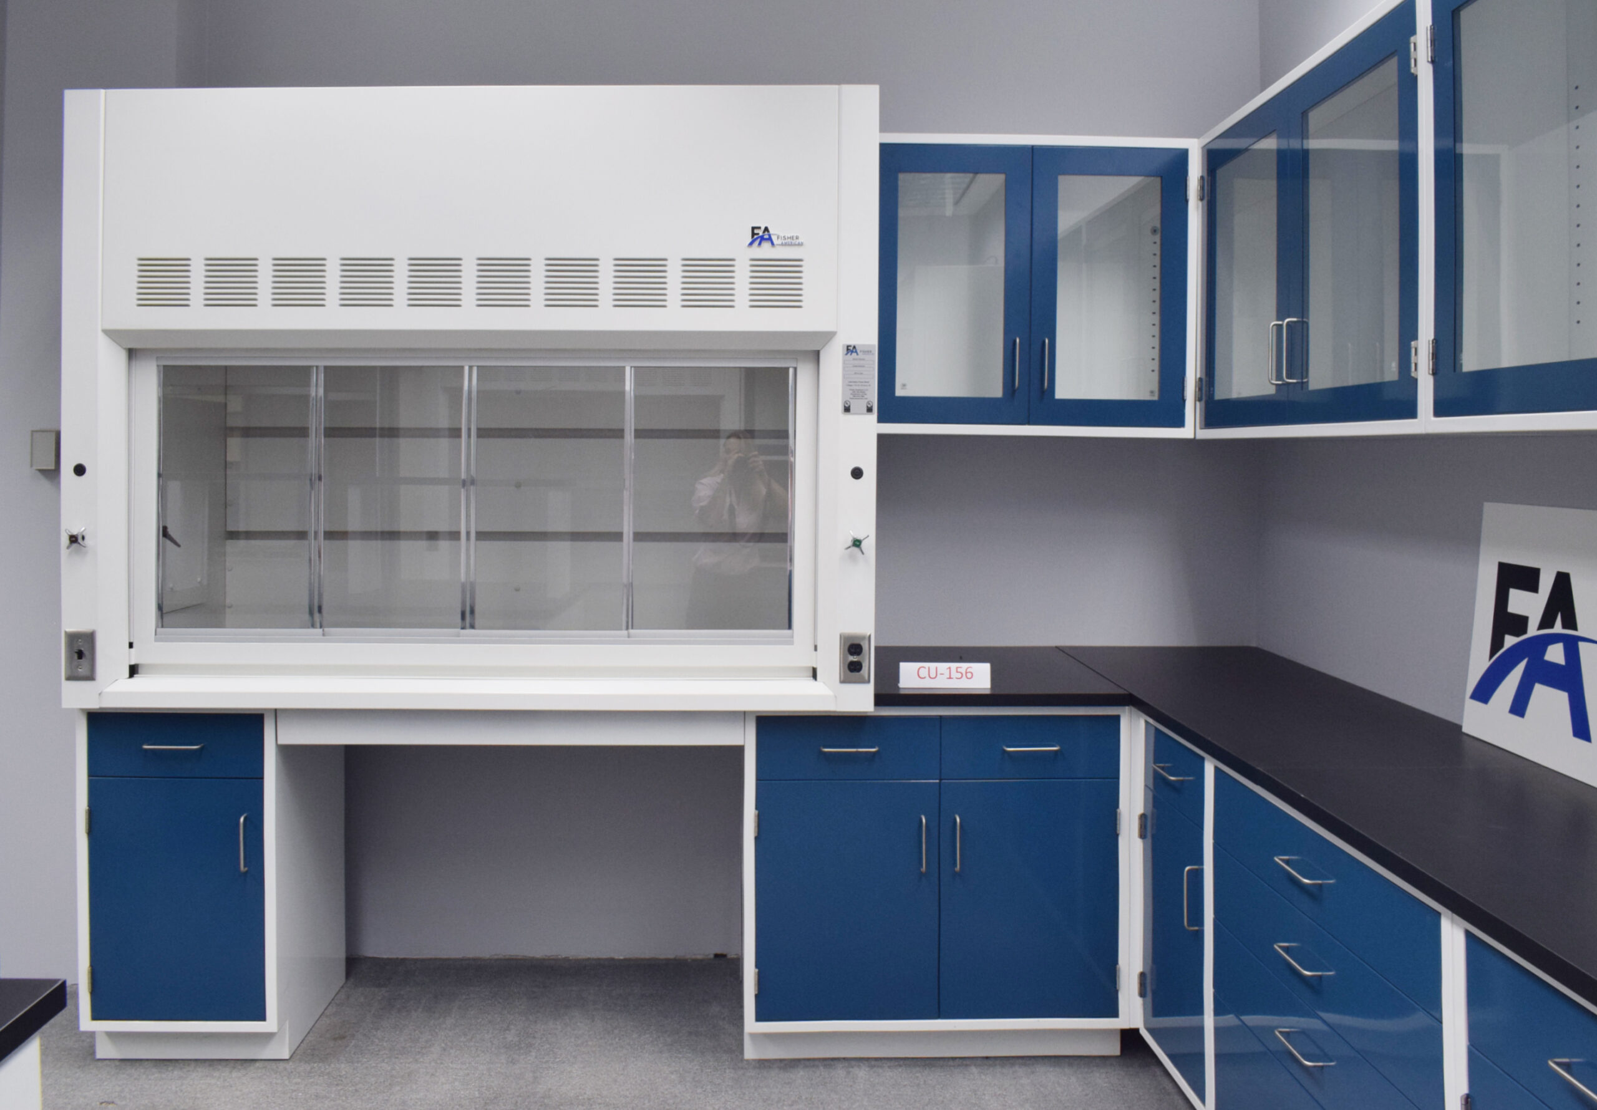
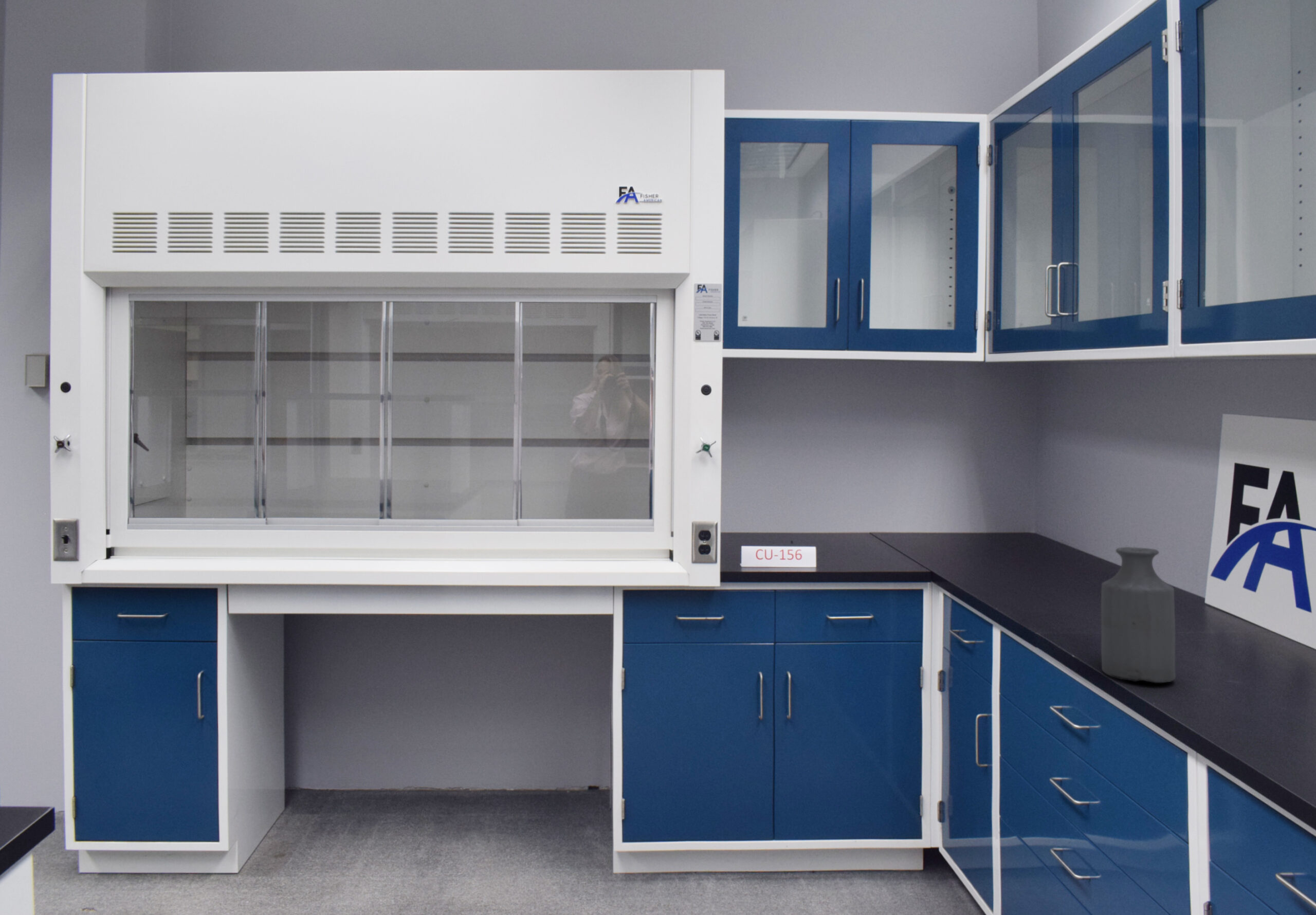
+ bottle (1138, 612)
